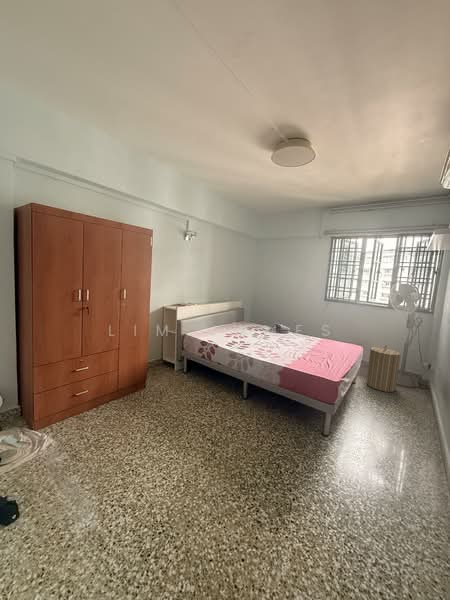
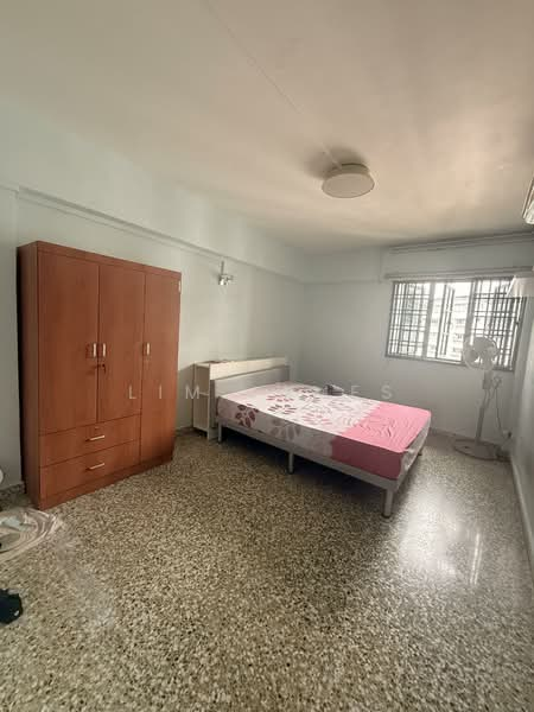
- laundry hamper (383, 365)
